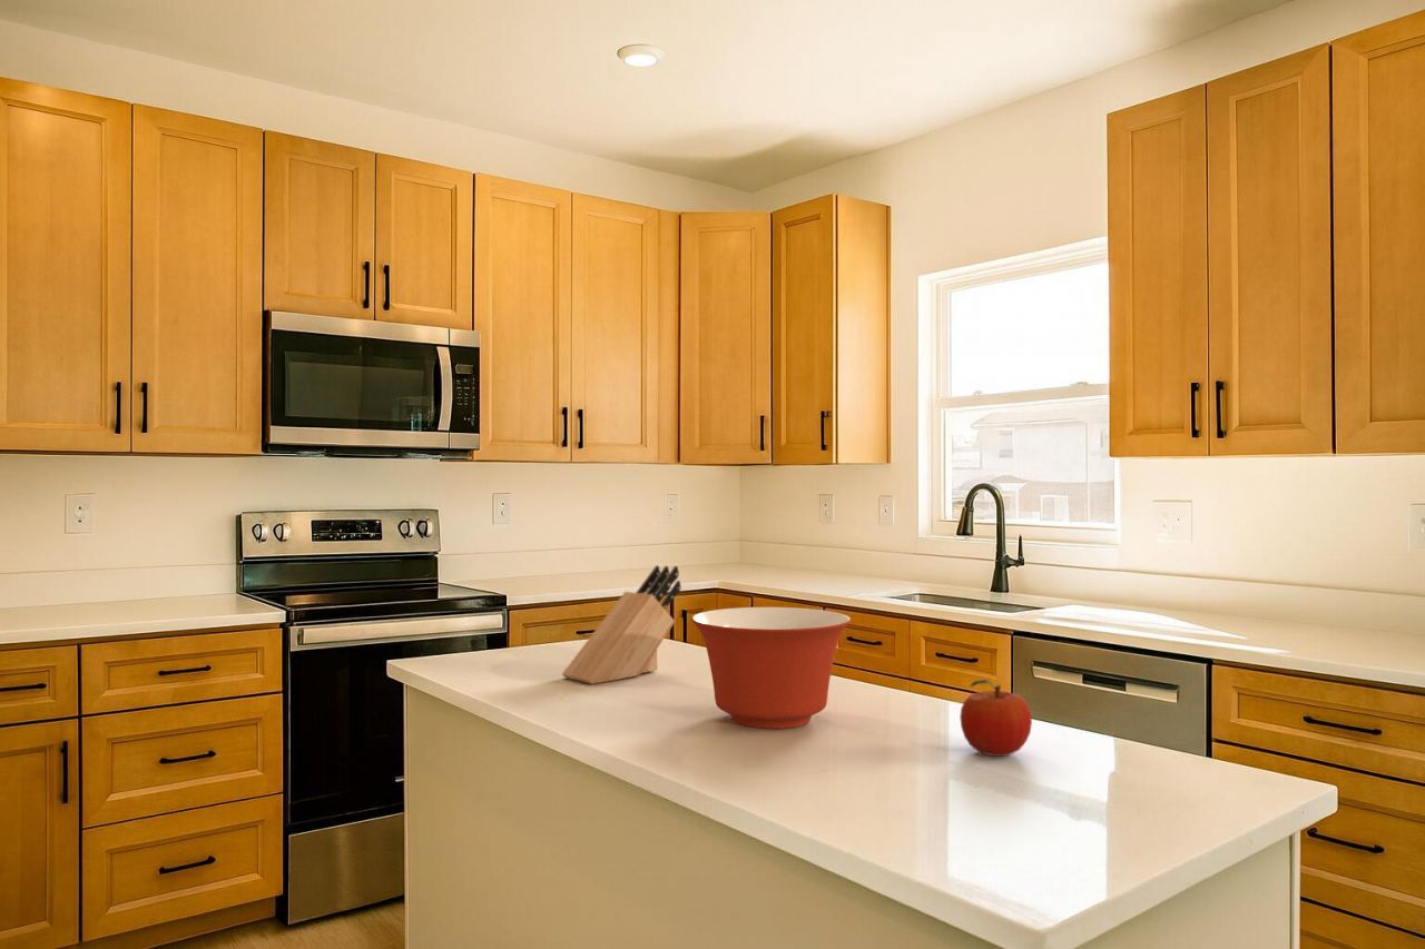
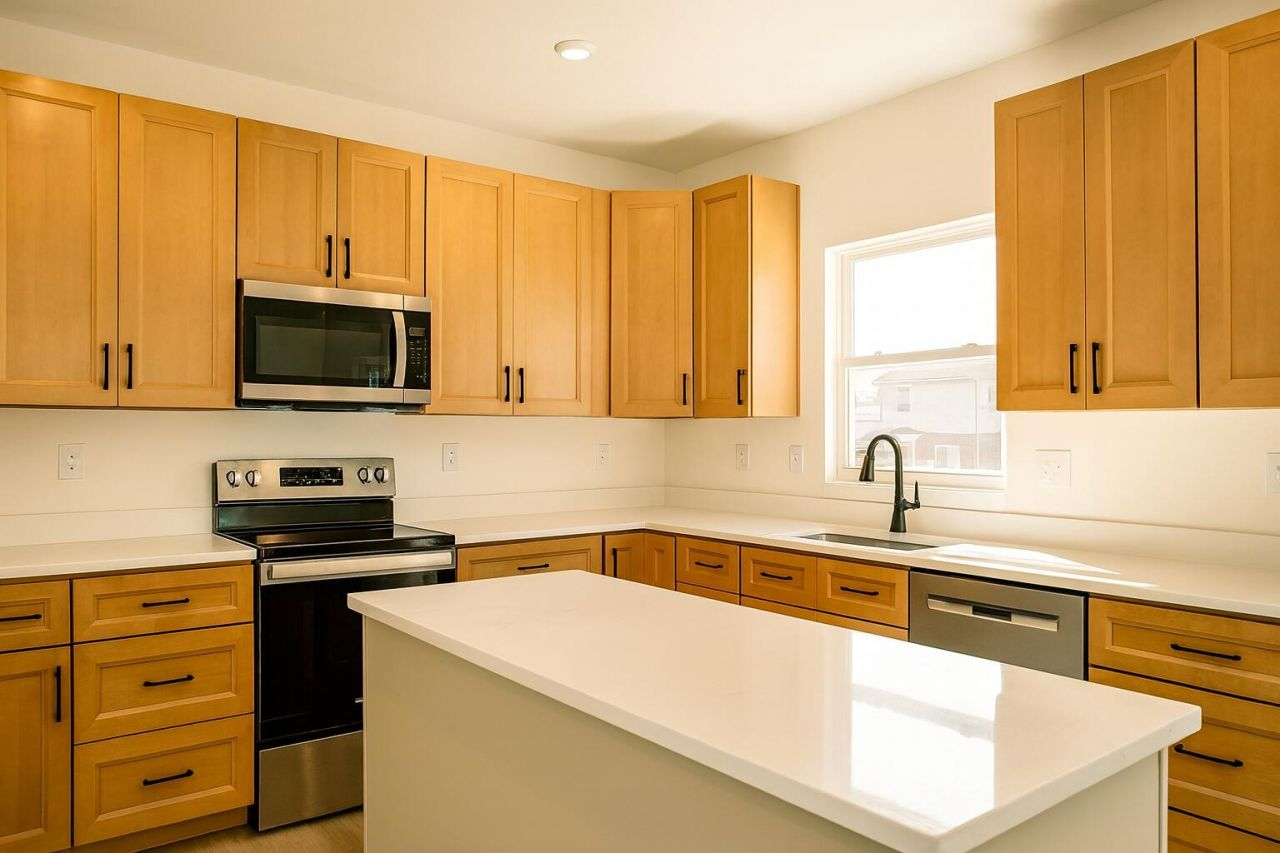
- knife block (627, 620)
- fruit (995, 715)
- mixing bowl (770, 668)
